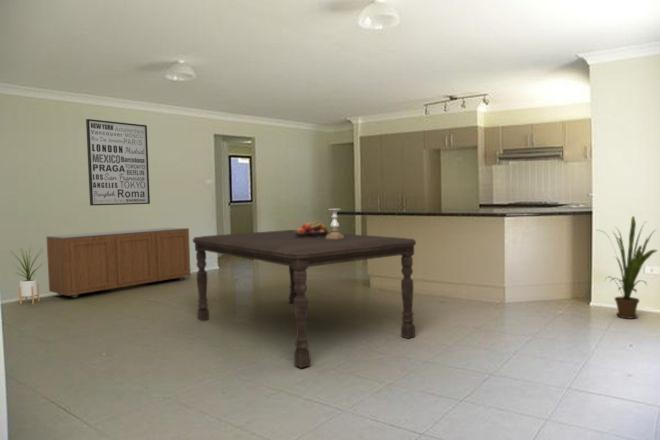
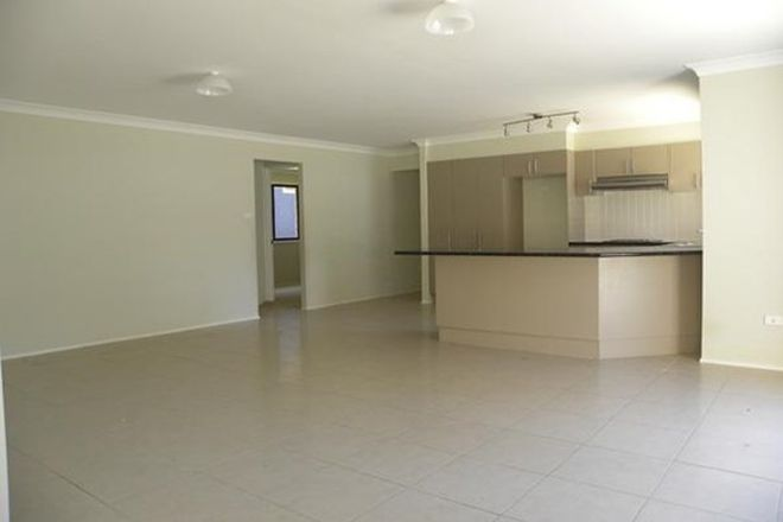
- fruit bowl (311, 229)
- dining table (296, 282)
- candle holder (334, 223)
- sideboard (124, 259)
- wall art (119, 163)
- house plant (28, 273)
- house plant (625, 266)
